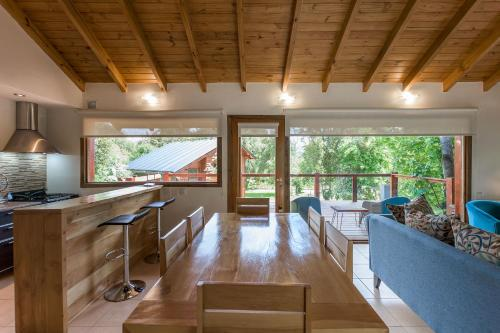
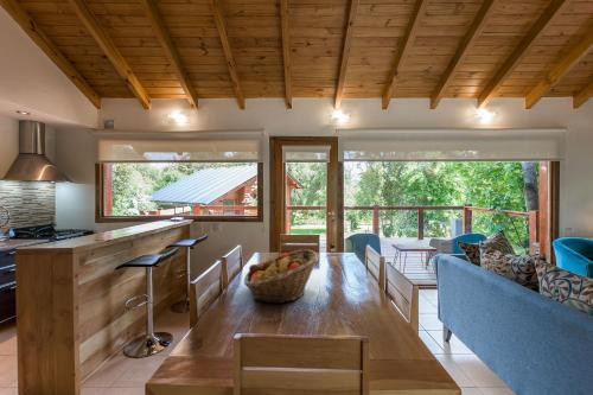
+ fruit basket (281, 273)
